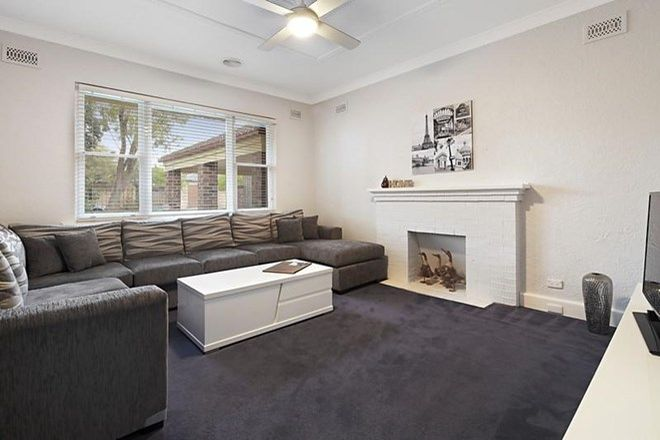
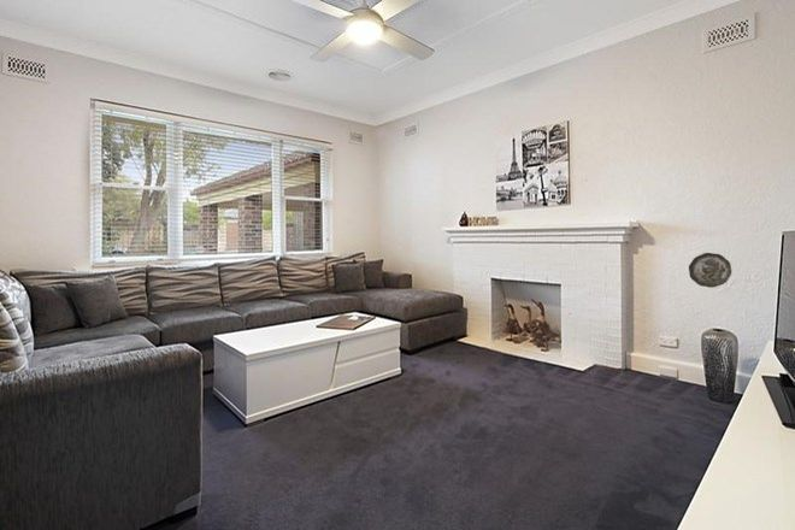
+ decorative plate (709, 270)
